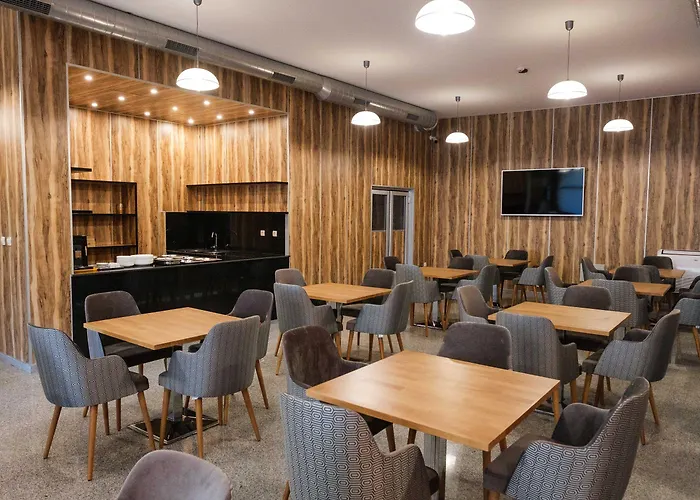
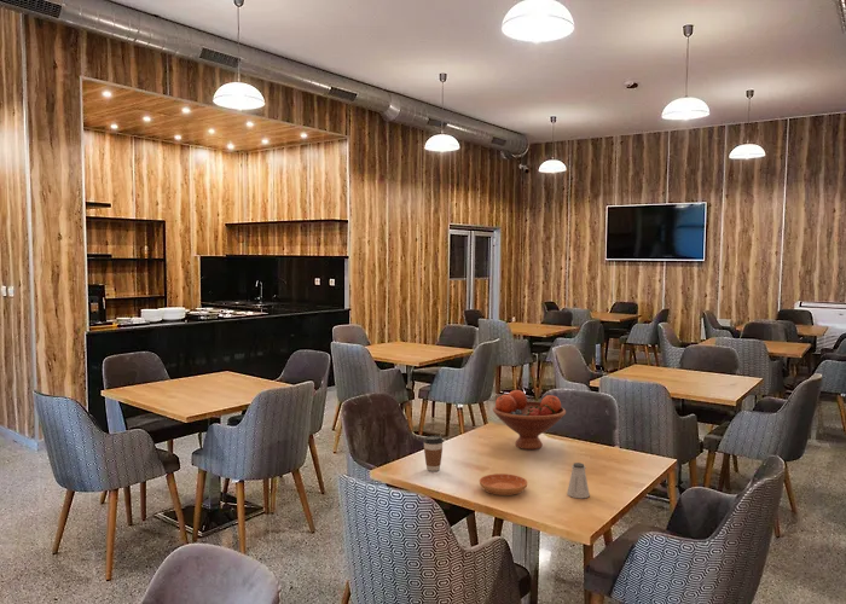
+ fruit bowl (528, 420)
+ coffee cup (433, 453)
+ saltshaker (578, 478)
+ saucer (503, 484)
